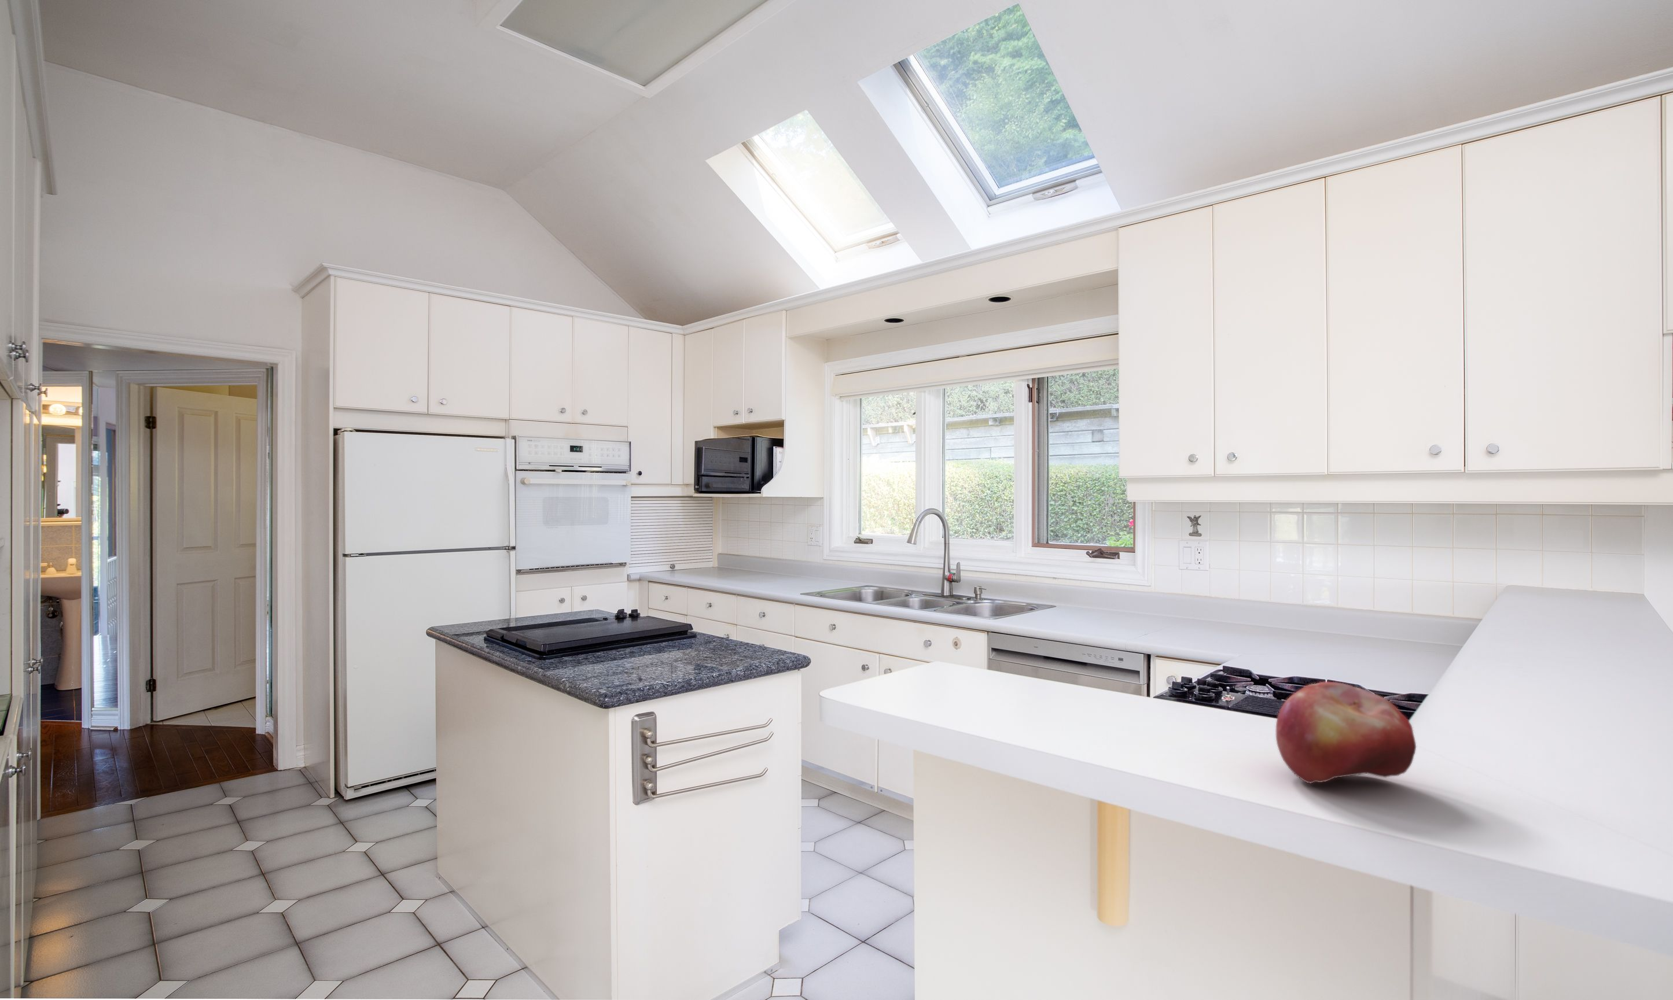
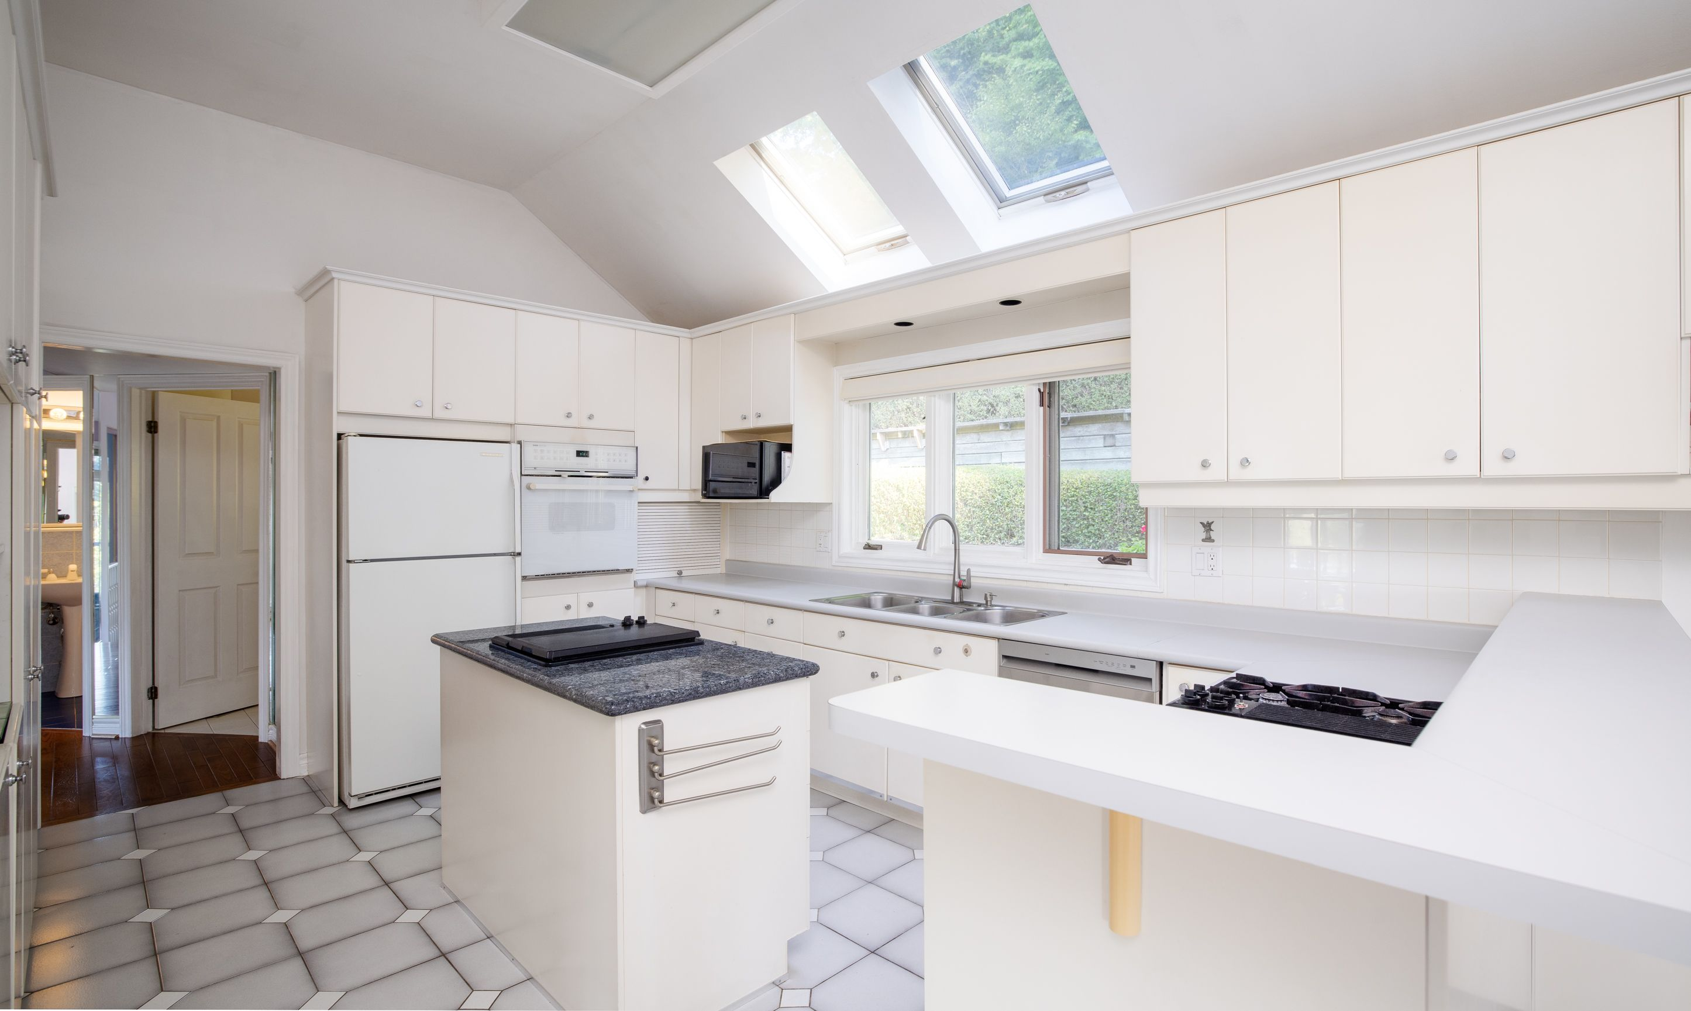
- fruit (1342, 732)
